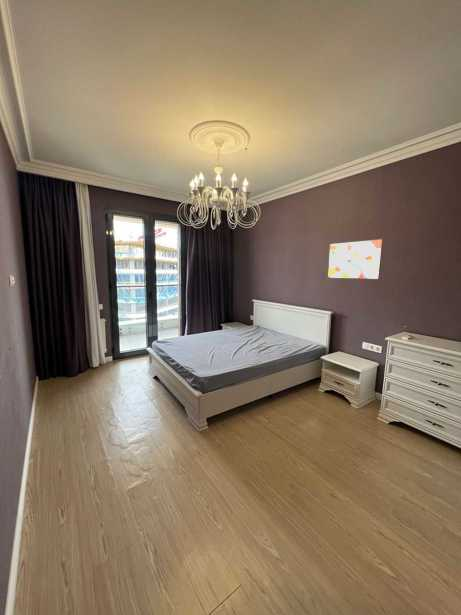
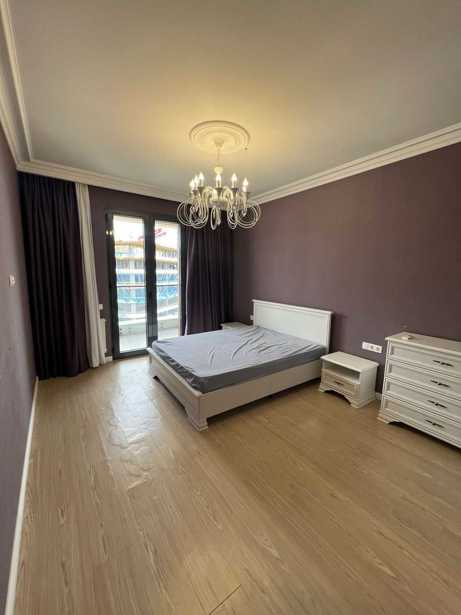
- wall art (352, 260)
